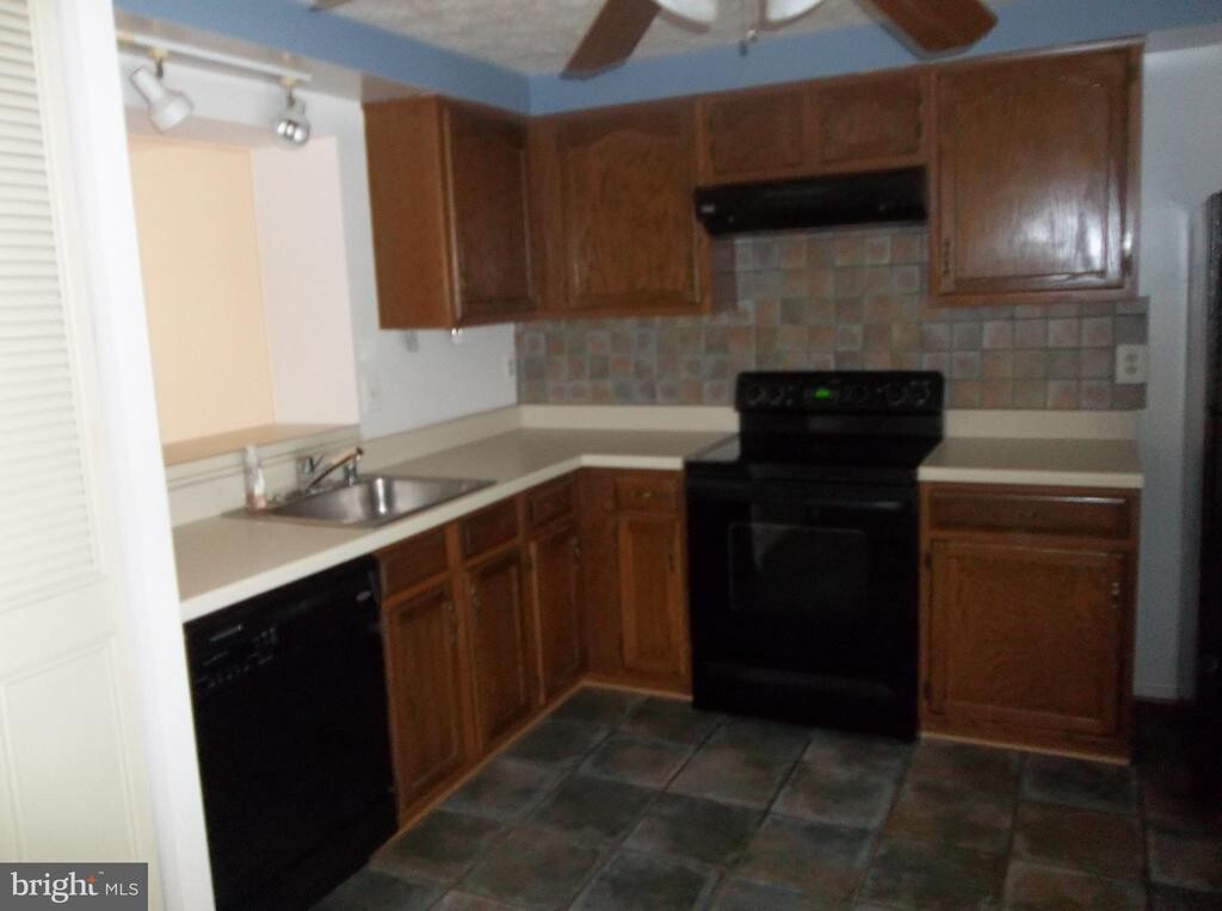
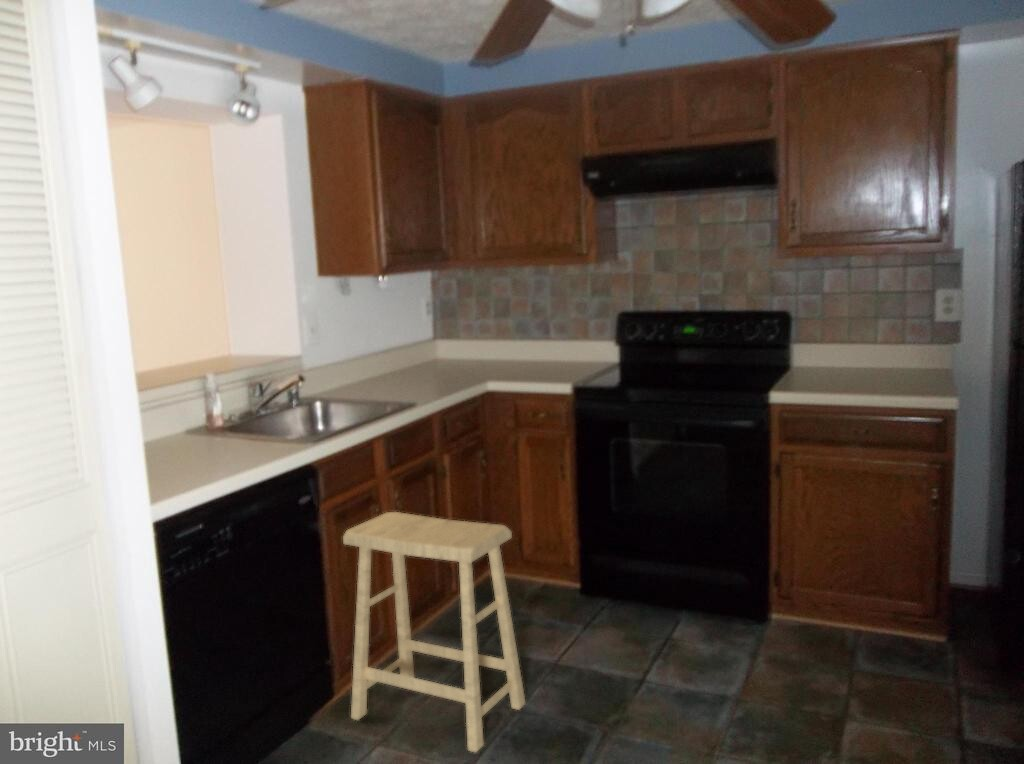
+ stool (427, 643)
